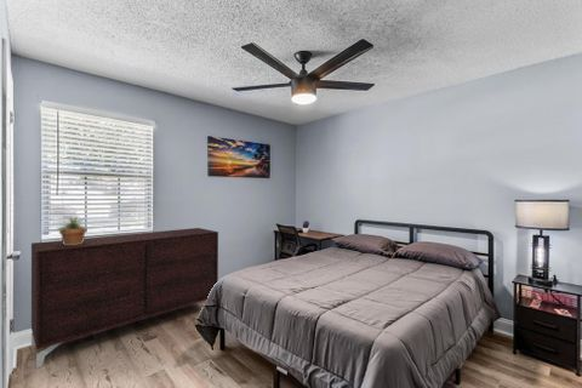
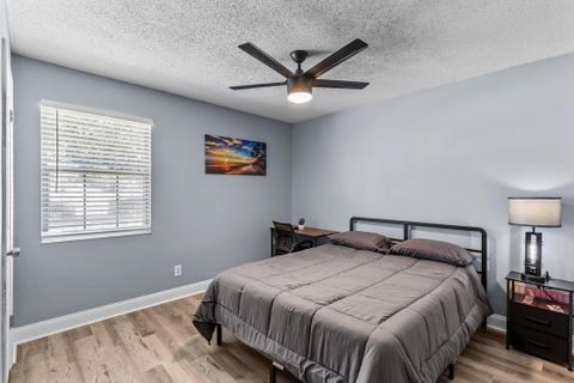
- potted plant (74, 228)
- sideboard (137, 280)
